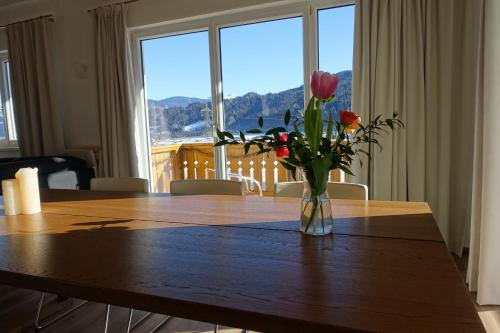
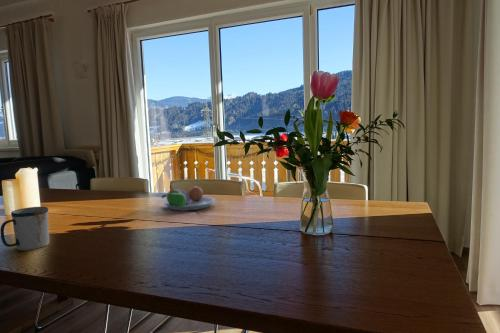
+ mug (27, 229)
+ fruit bowl (187, 196)
